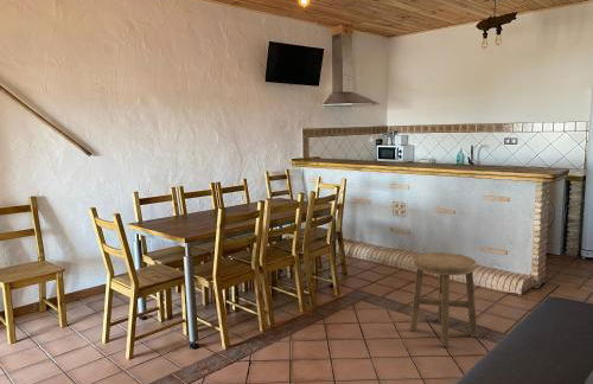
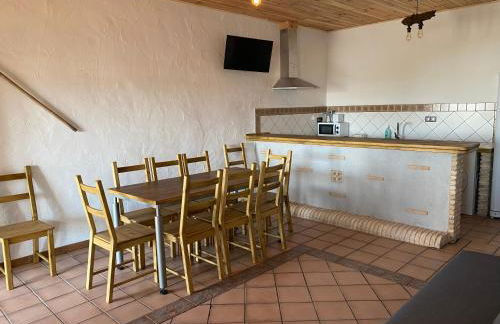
- stool (444, 296)
